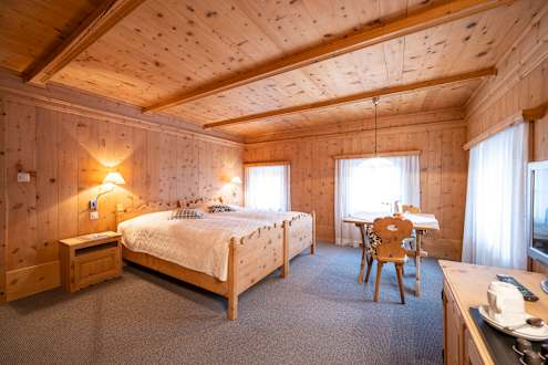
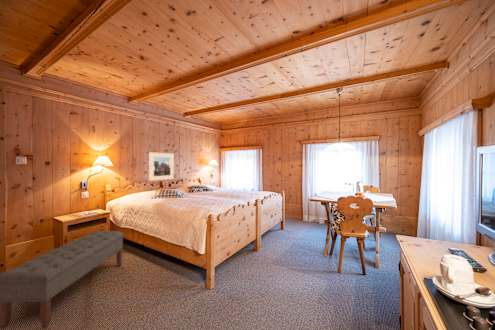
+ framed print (162, 166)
+ bench (75, 268)
